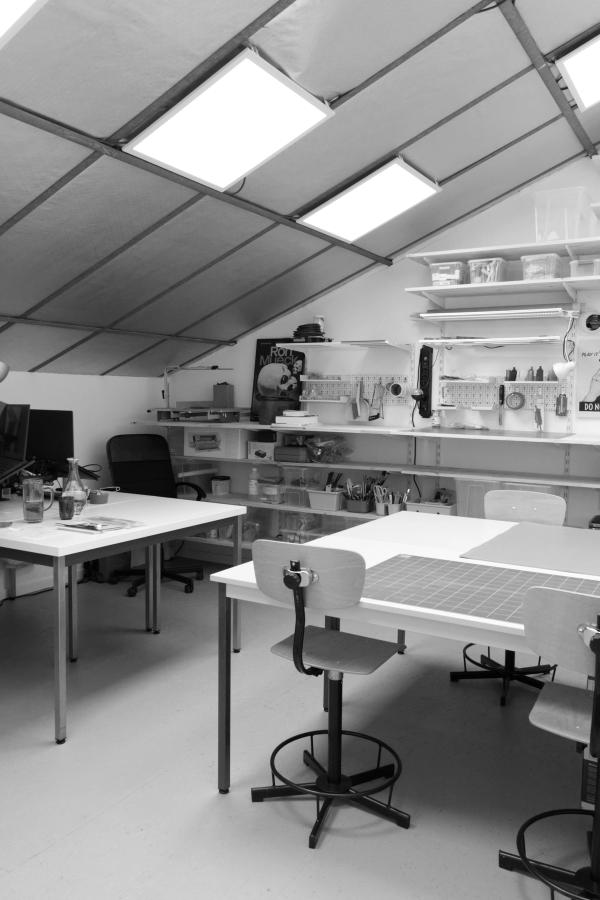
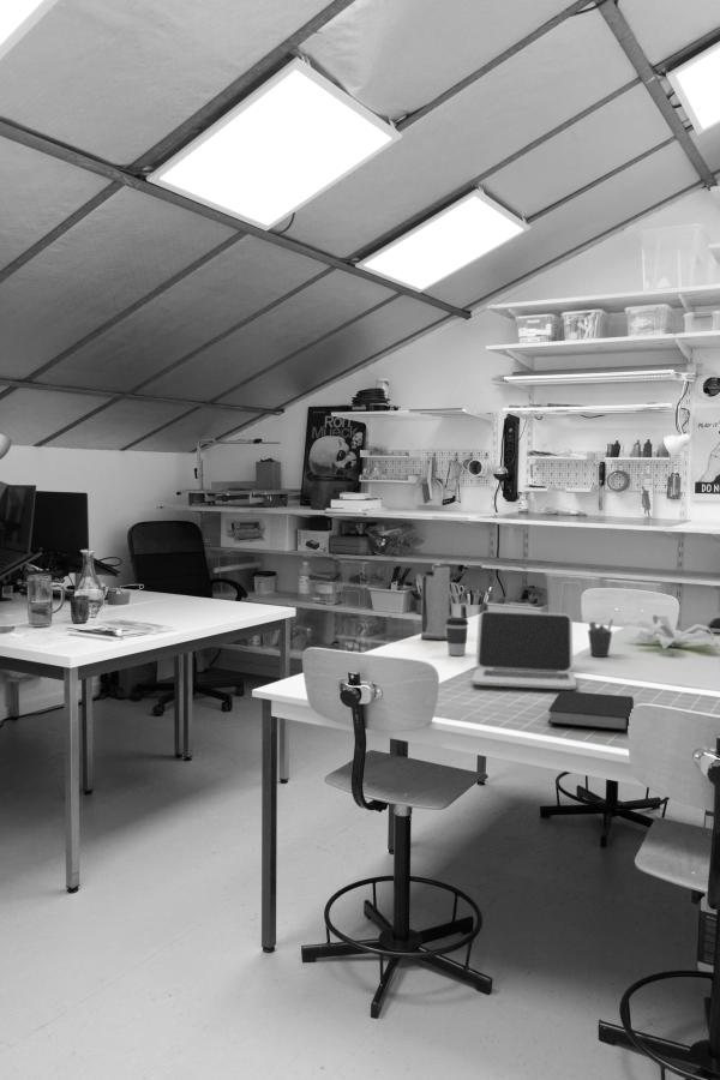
+ pen holder (599, 636)
+ notebook (592, 709)
+ plant (672, 631)
+ laptop (523, 647)
+ lighter (434, 601)
+ coffee cup (456, 636)
